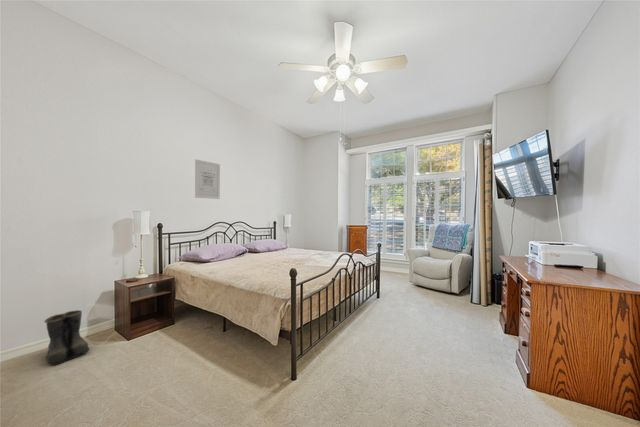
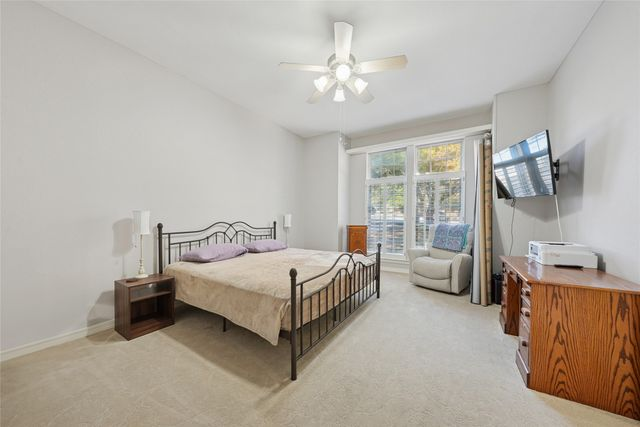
- wall art (208, 180)
- boots (66, 334)
